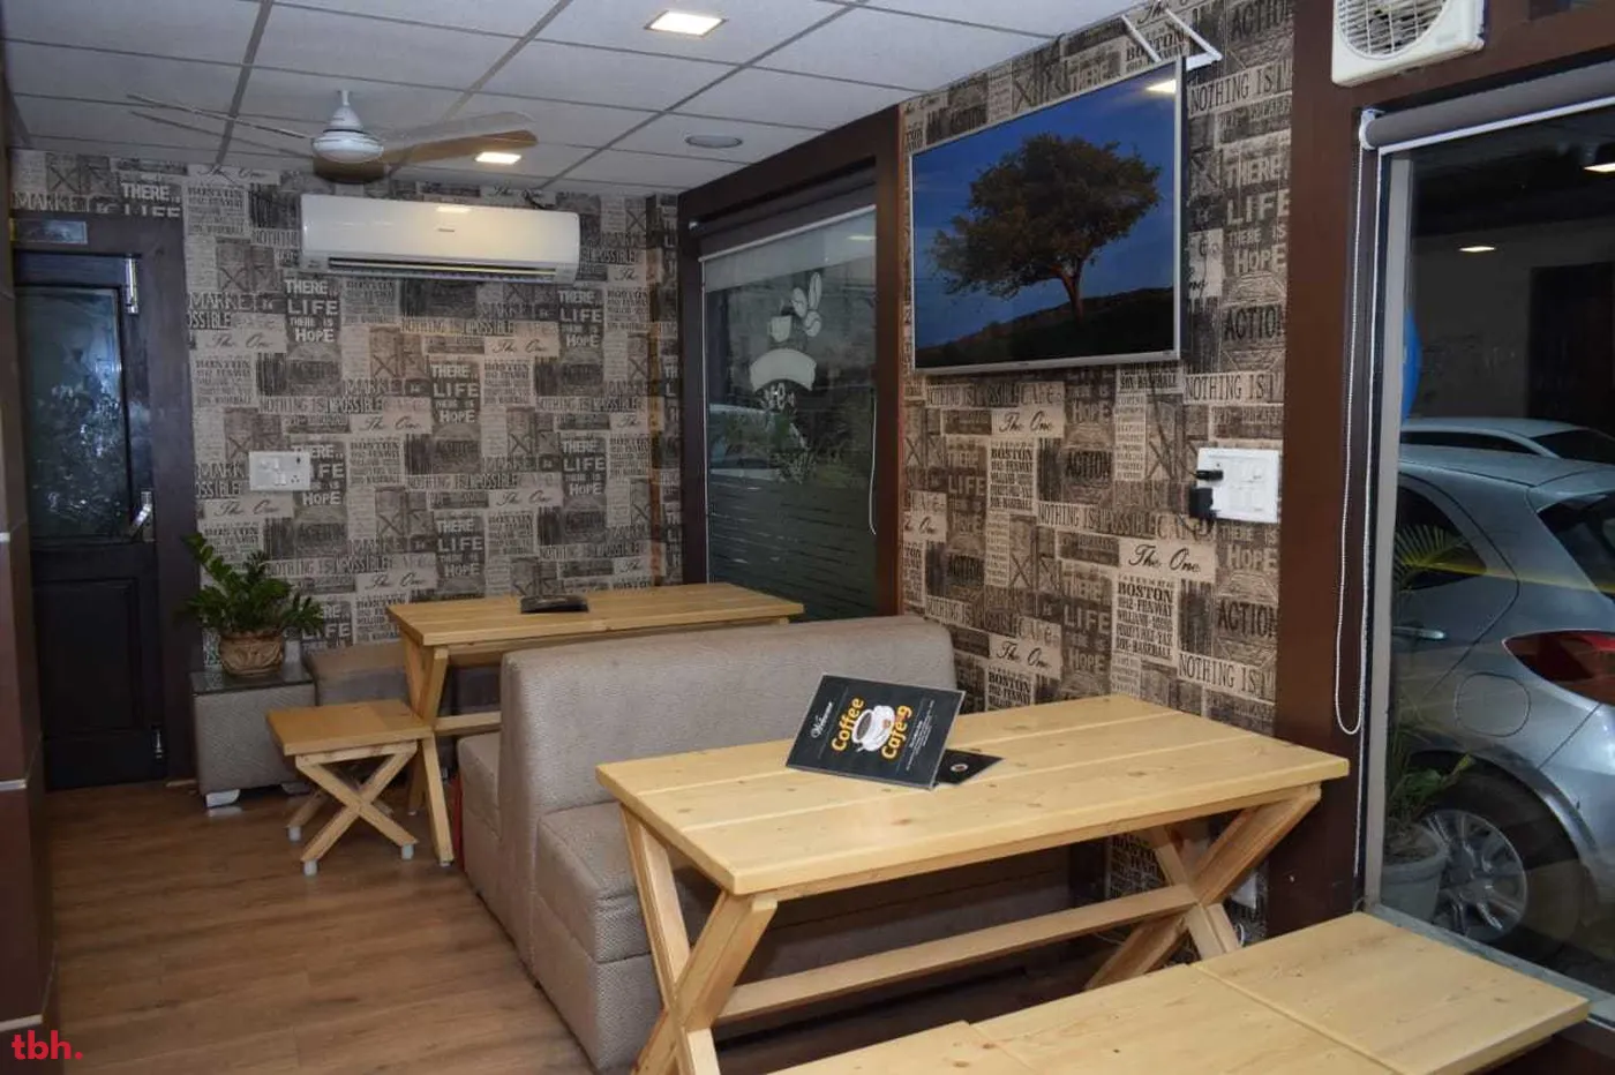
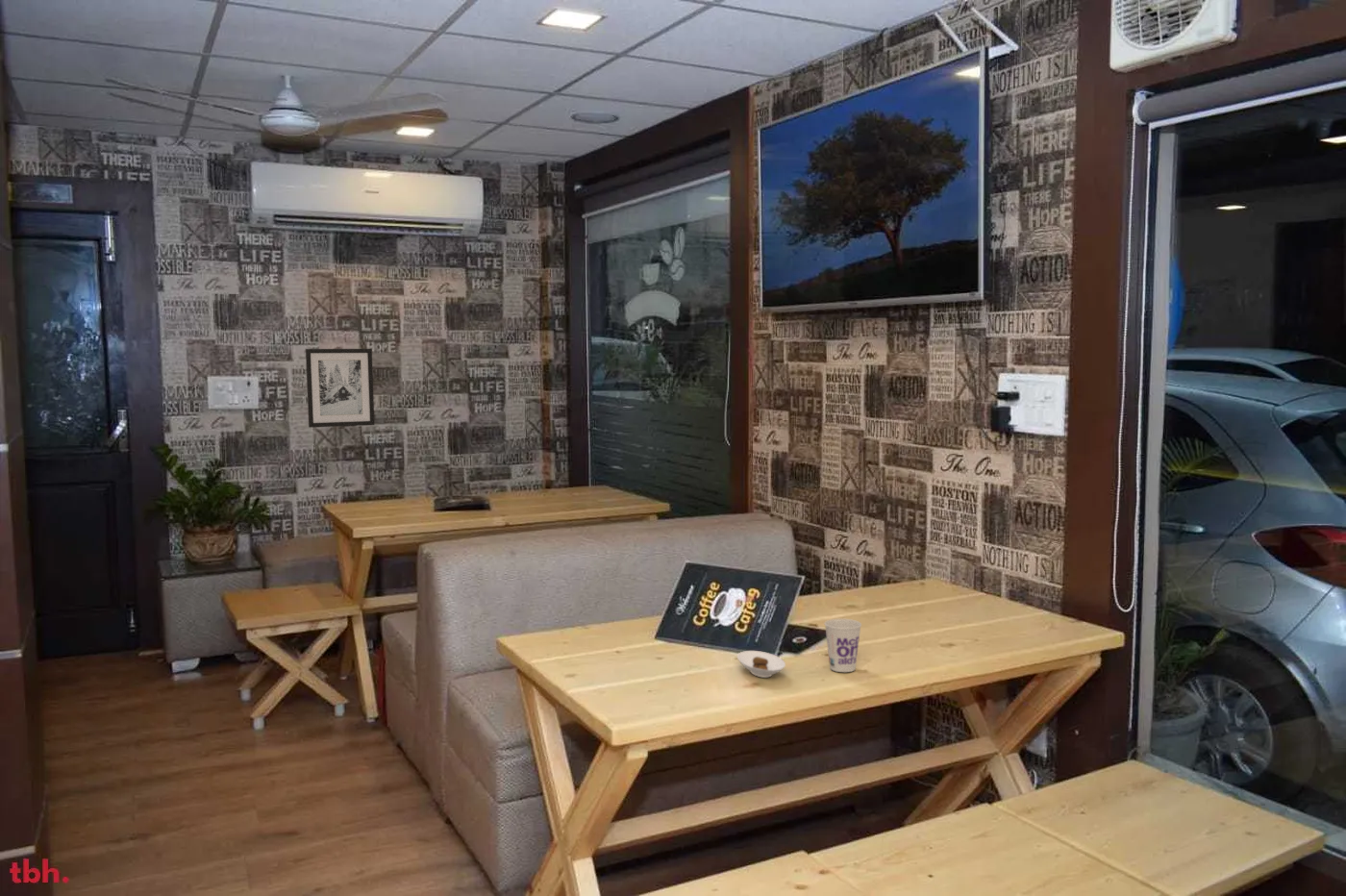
+ wall art (340, 387)
+ cup (842, 645)
+ saucer (760, 664)
